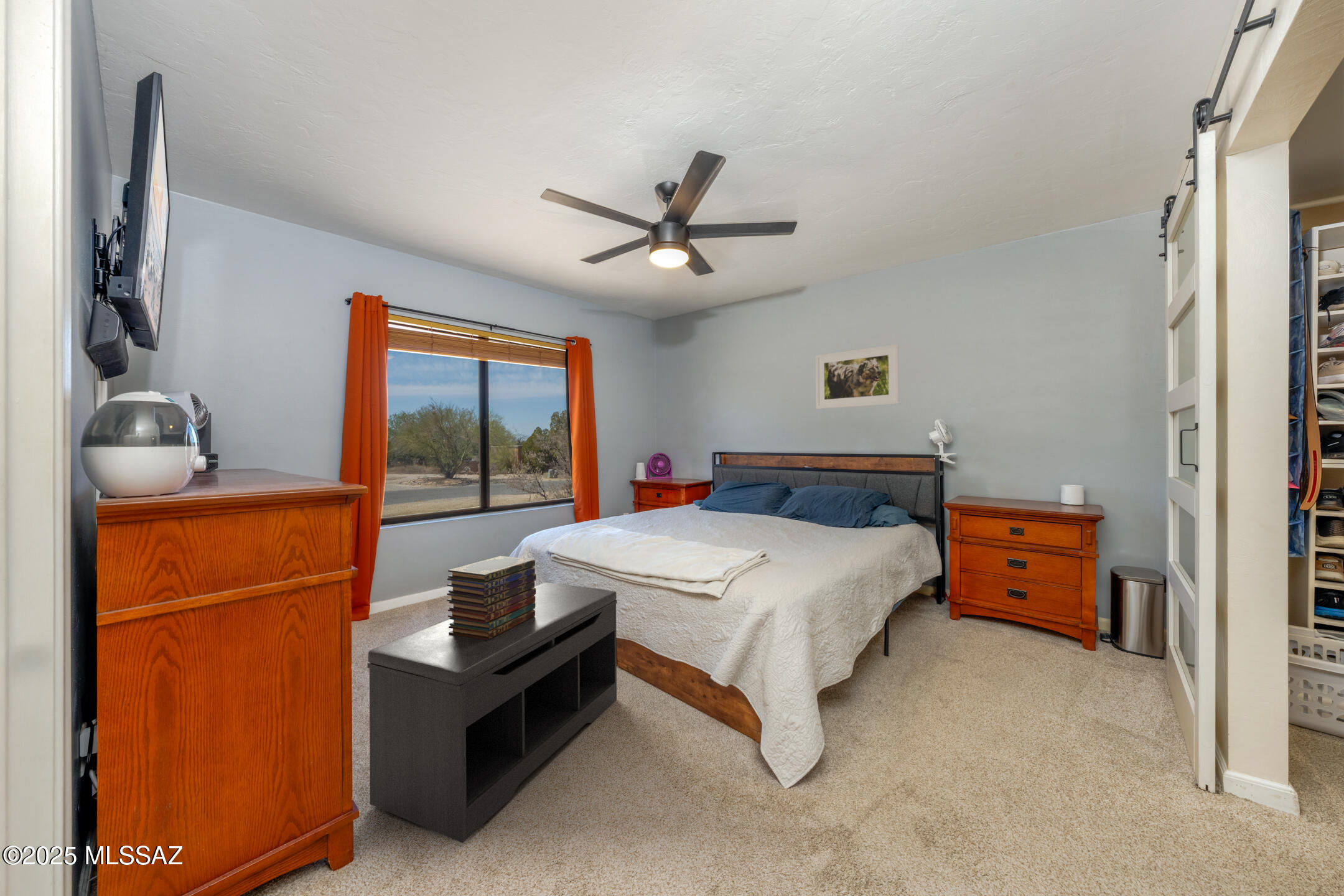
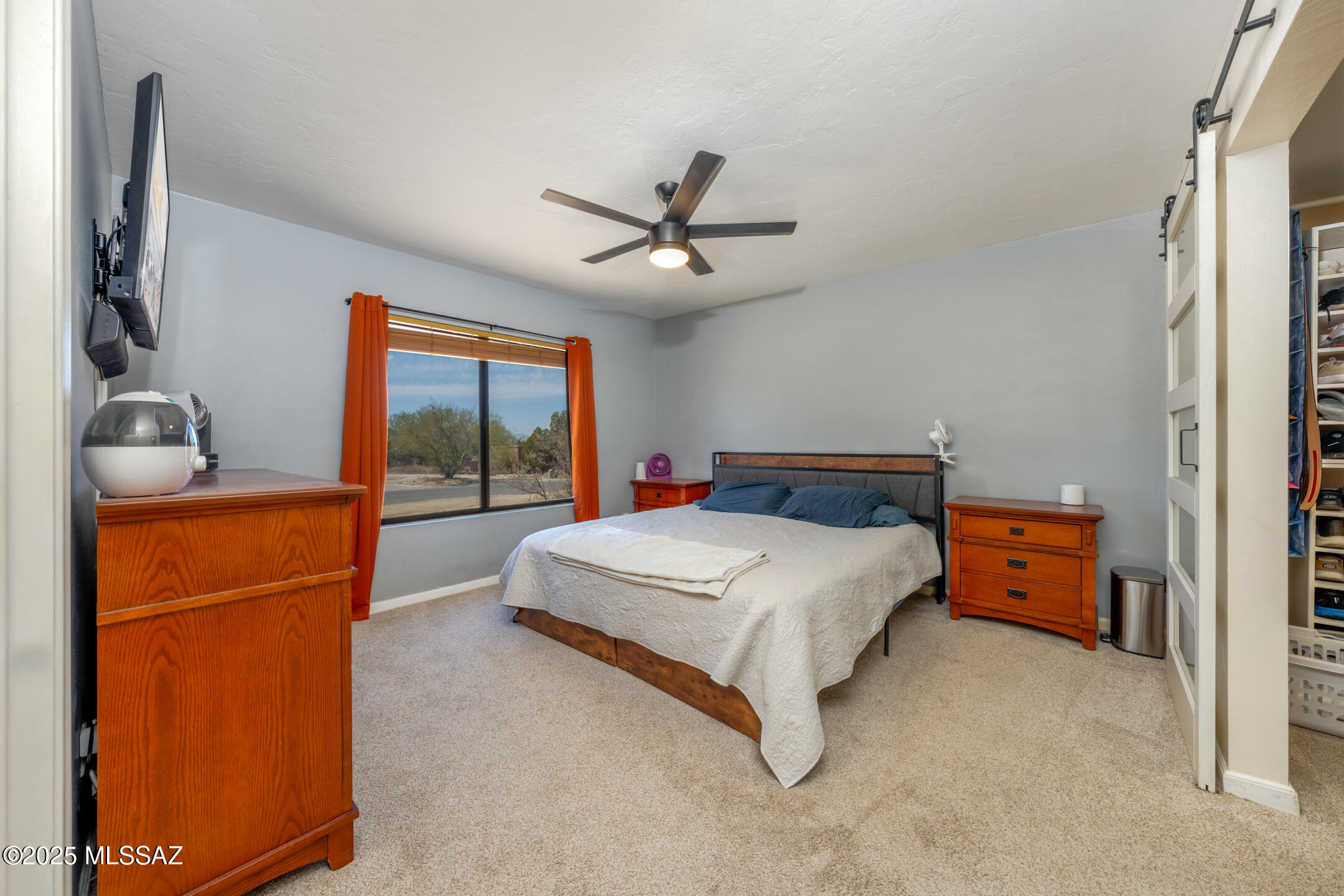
- book stack (493, 594)
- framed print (855, 378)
- bench (513, 679)
